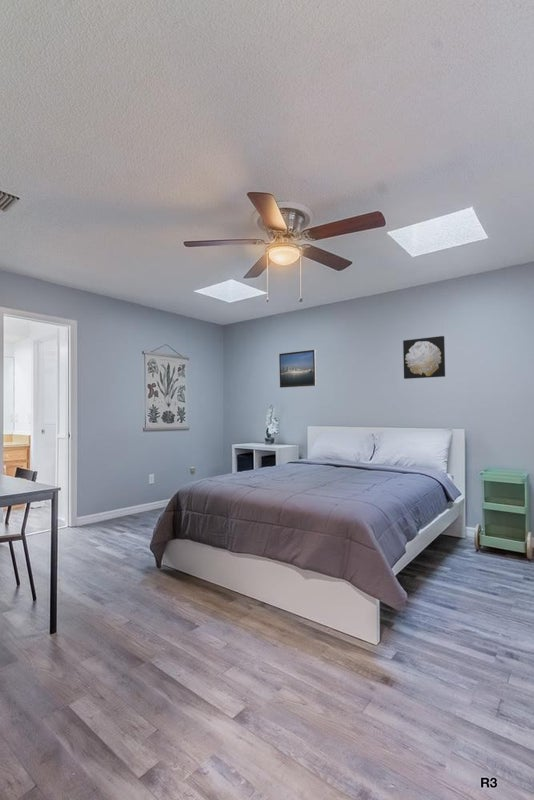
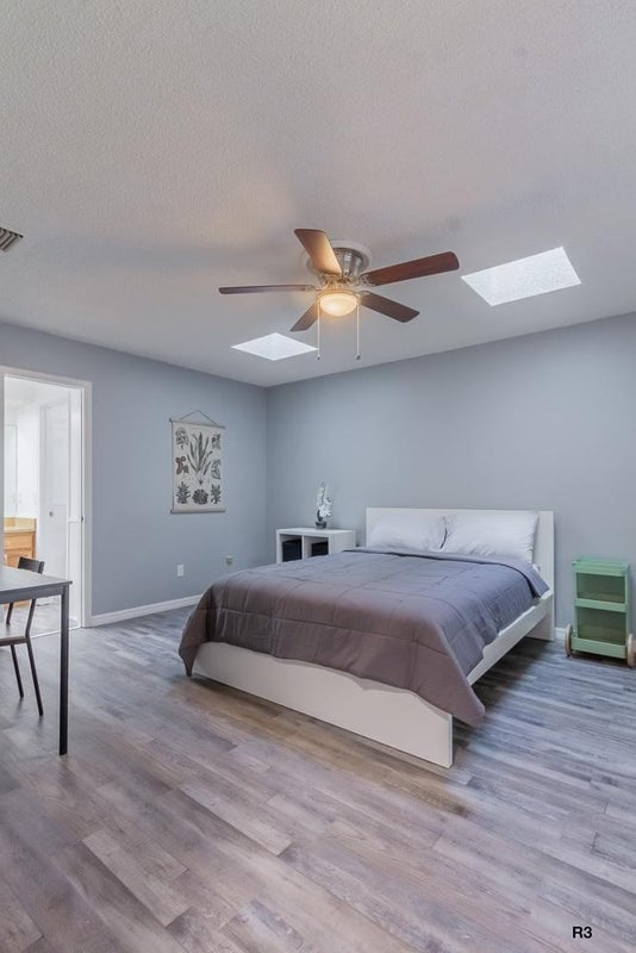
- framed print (297, 369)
- wall art (423, 358)
